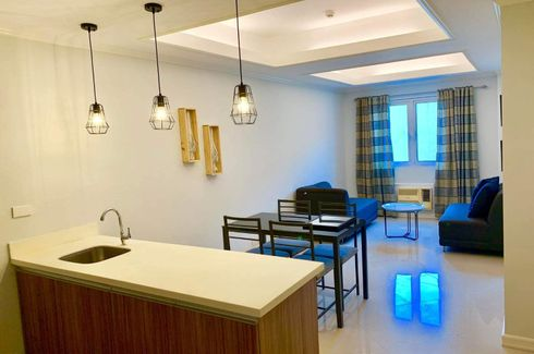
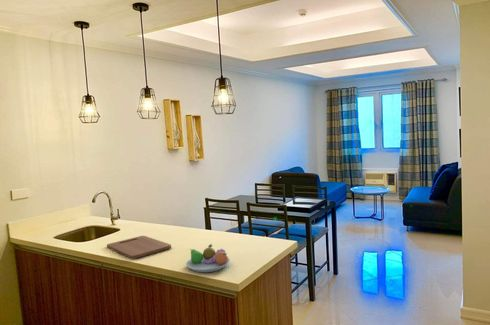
+ cutting board (138, 246)
+ fruit bowl (206, 256)
